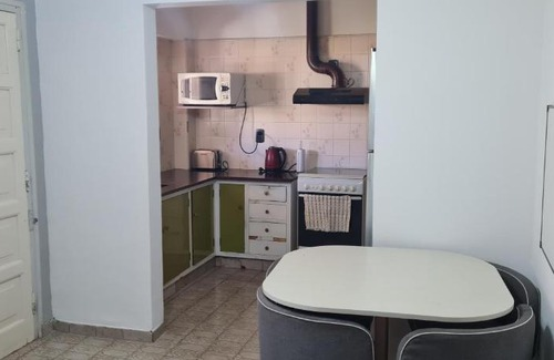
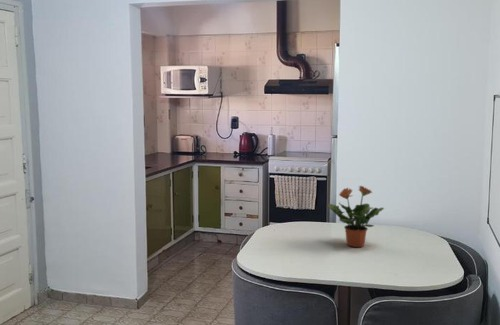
+ potted plant (355, 215)
